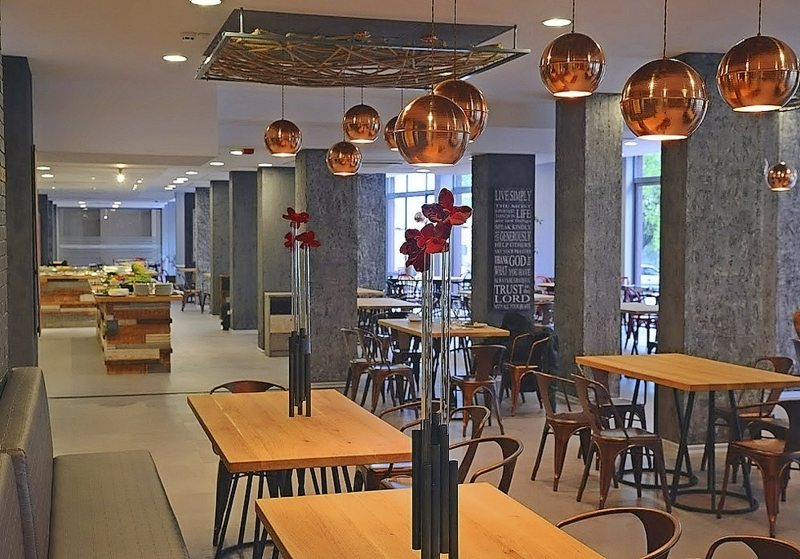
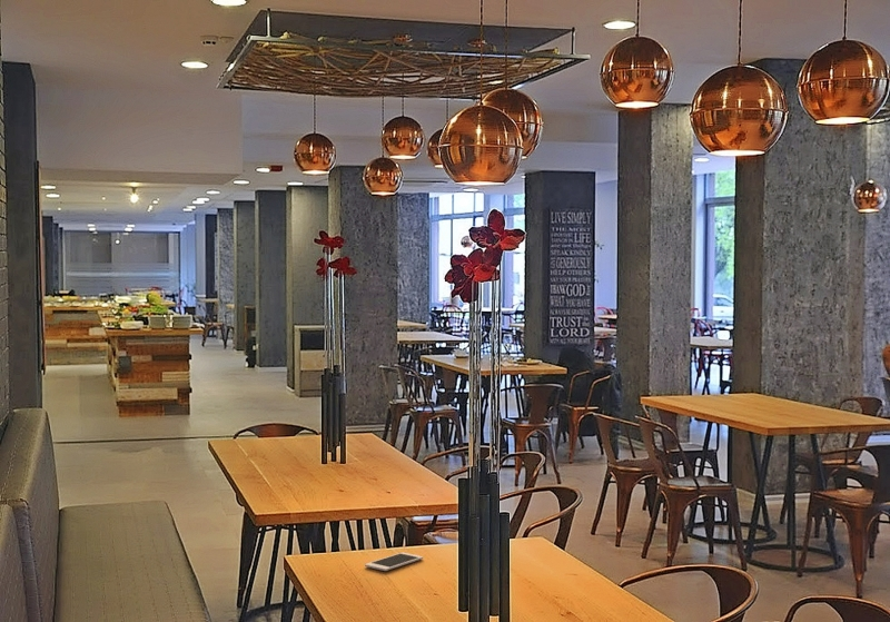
+ cell phone (394, 561)
